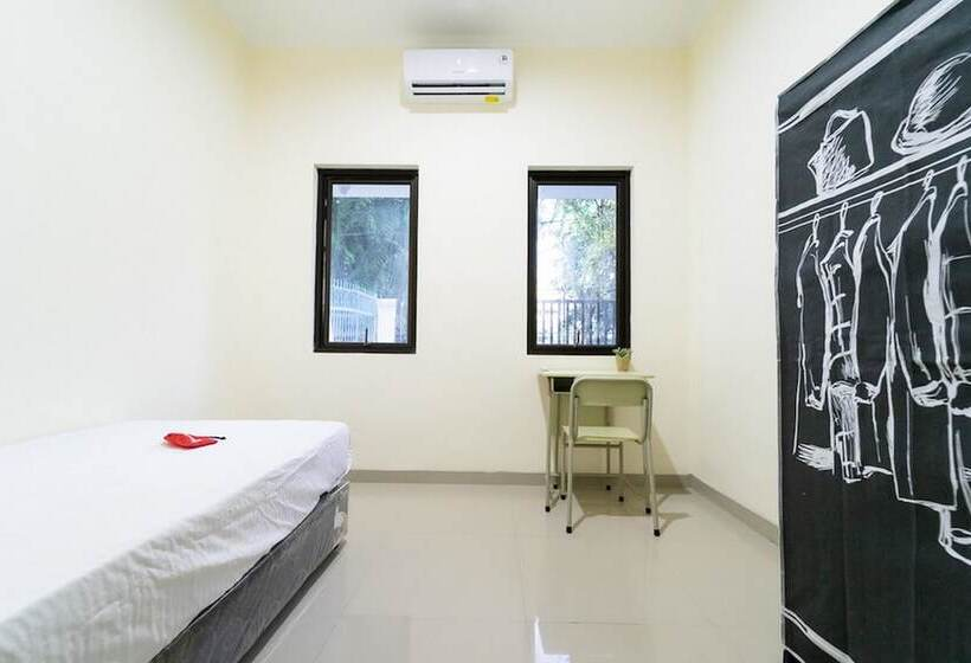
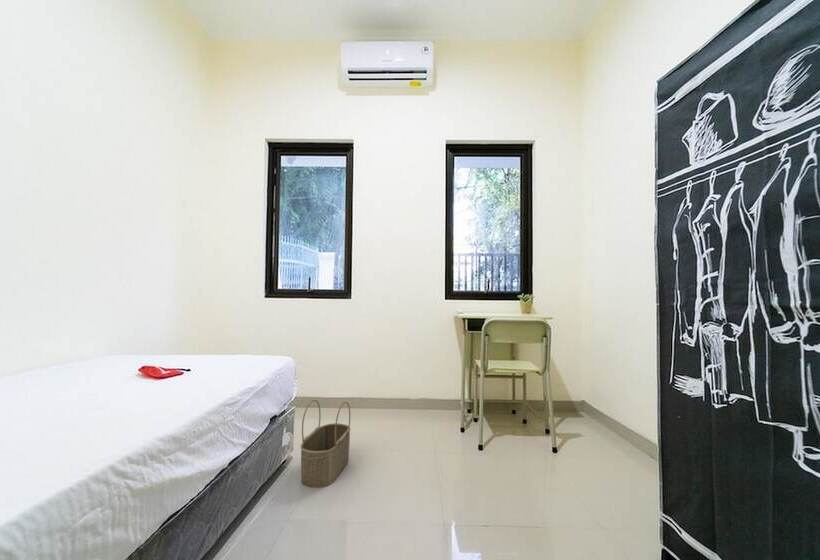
+ wicker basket (327, 435)
